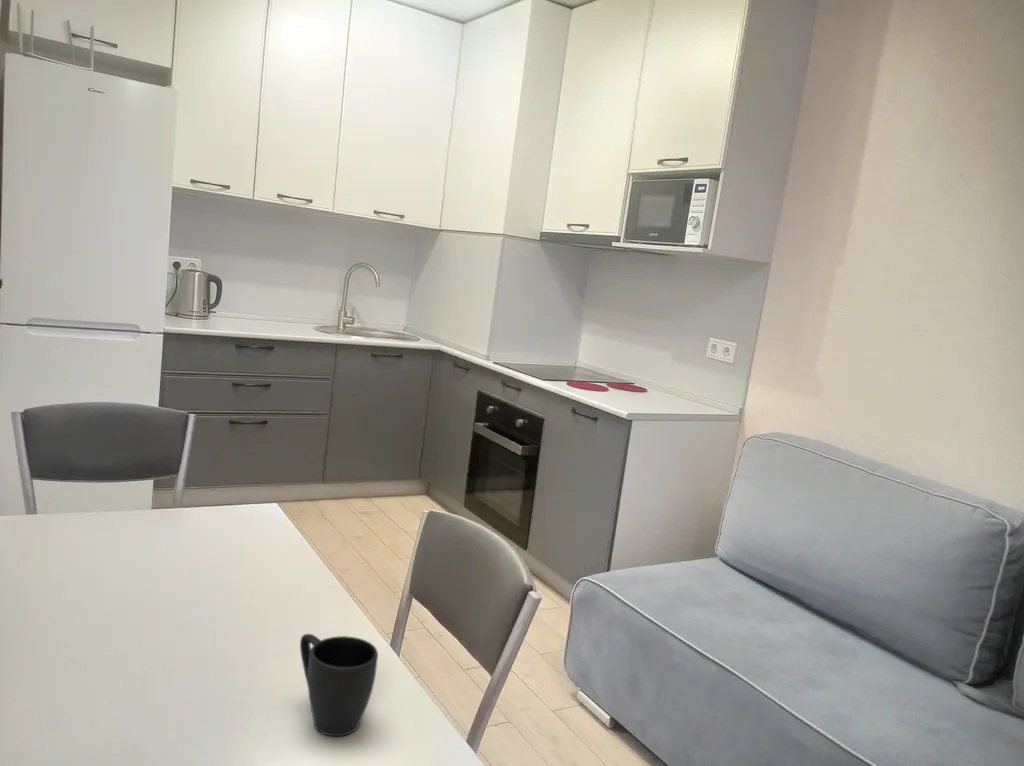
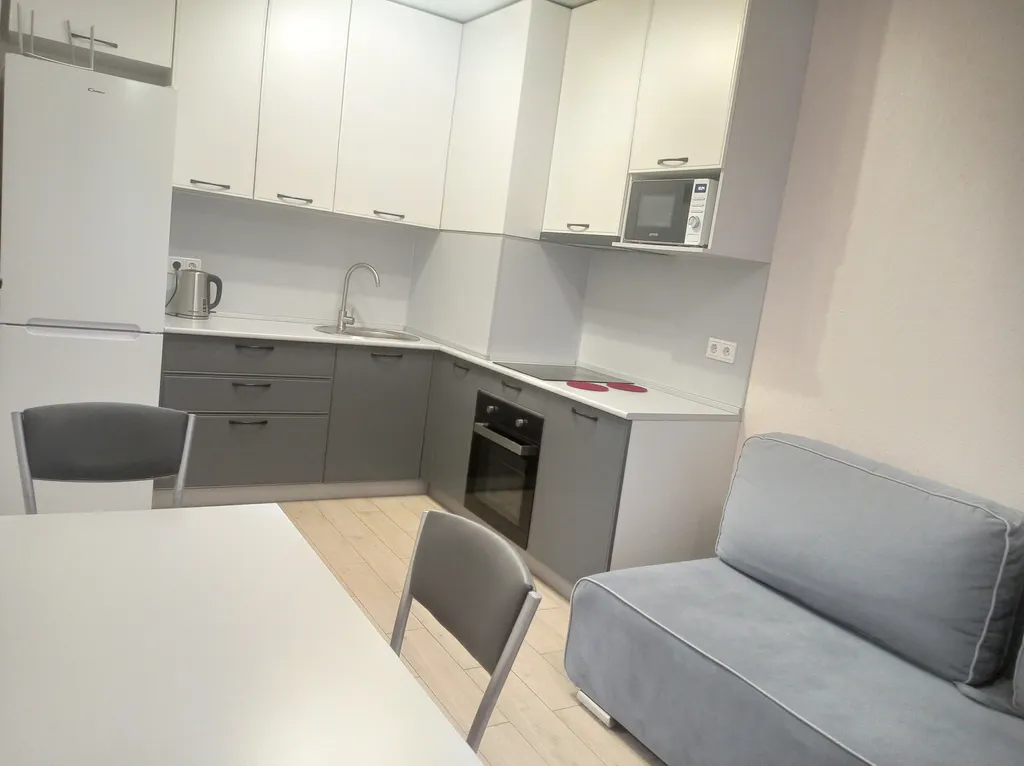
- mug (331, 681)
